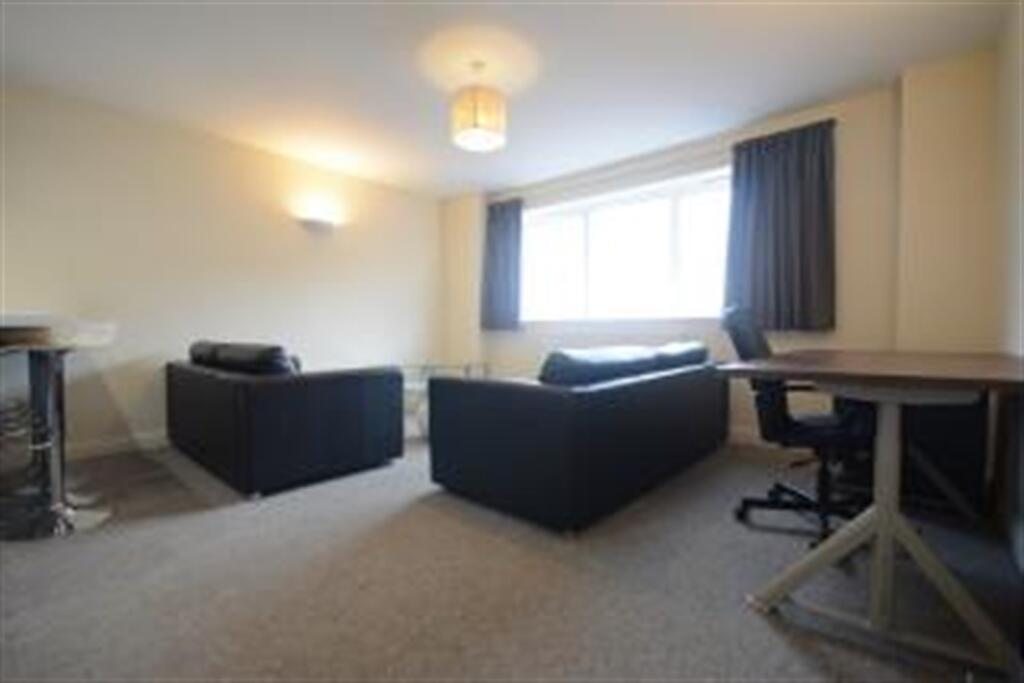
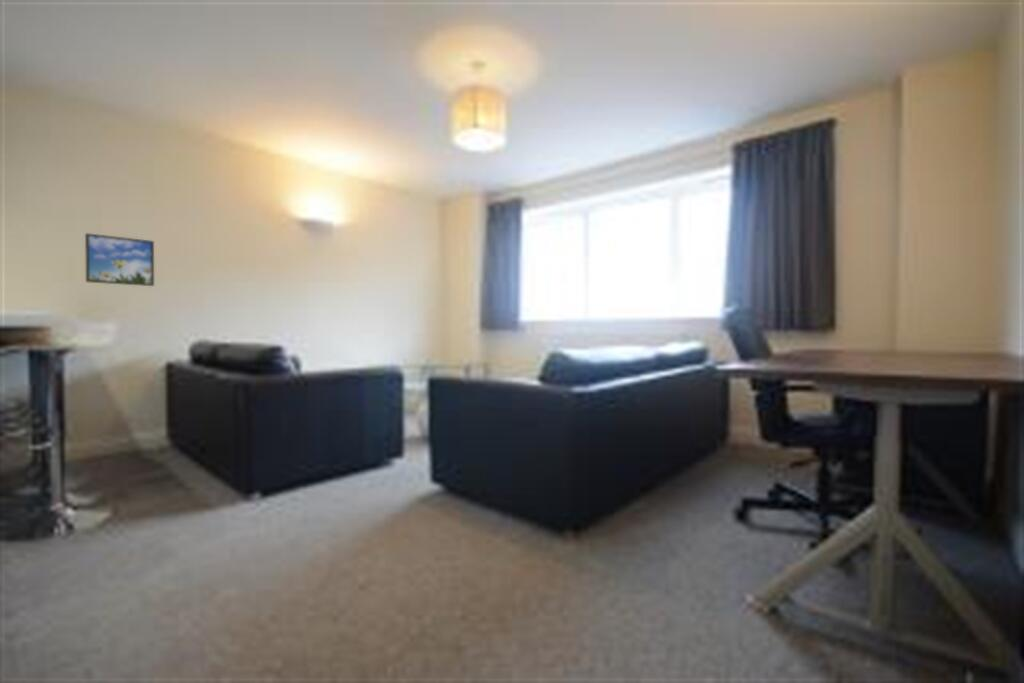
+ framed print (121, 260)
